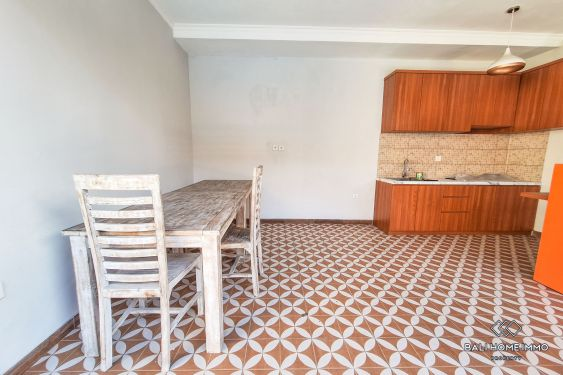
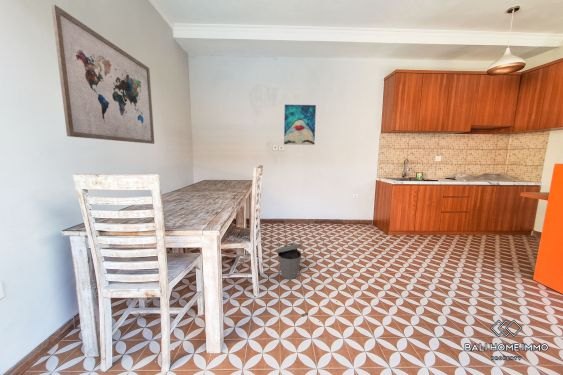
+ wall art (299, 125)
+ trash can (288, 258)
+ wall art (117, 94)
